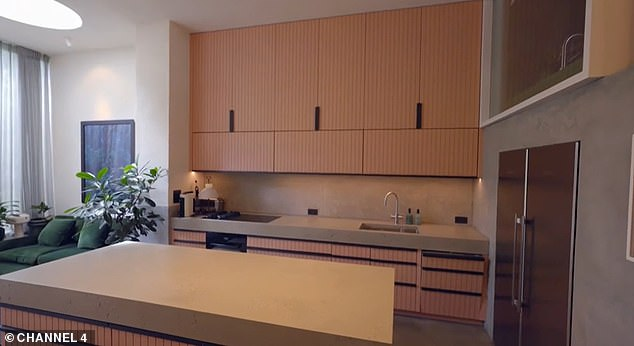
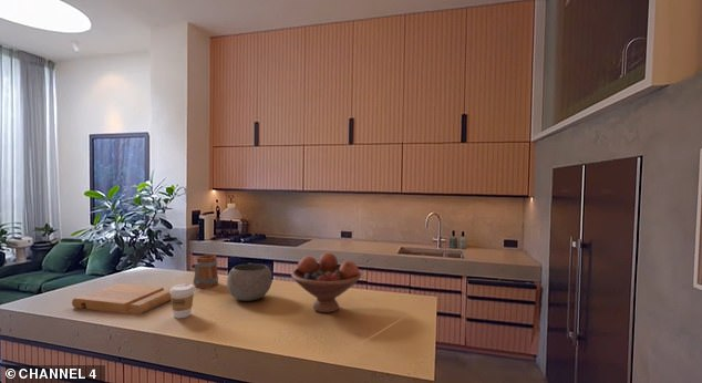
+ cutting board (127, 298)
+ coffee cup (182, 300)
+ mug (204, 271)
+ bowl (249, 282)
+ fruit bowl (326, 282)
